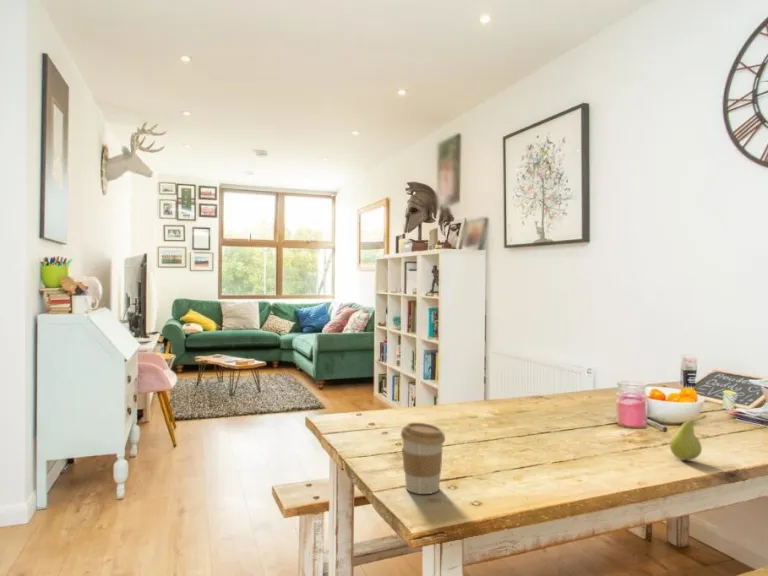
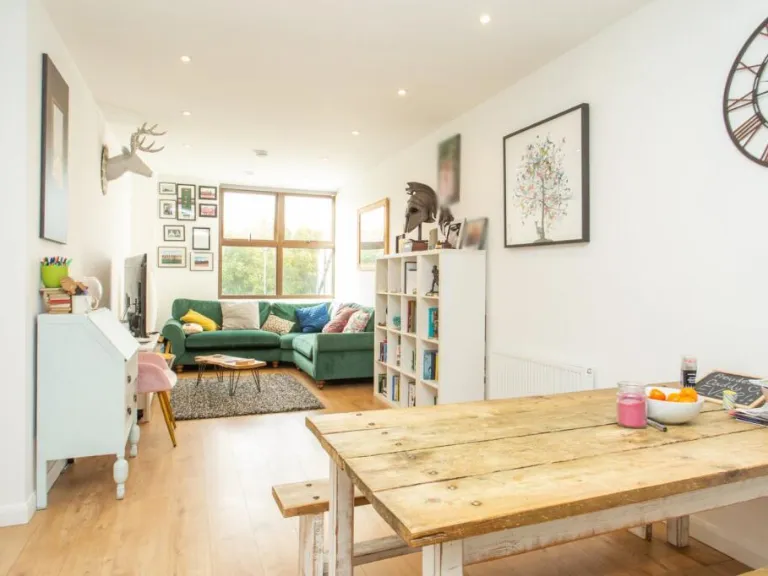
- fruit (687, 436)
- coffee cup (422, 456)
